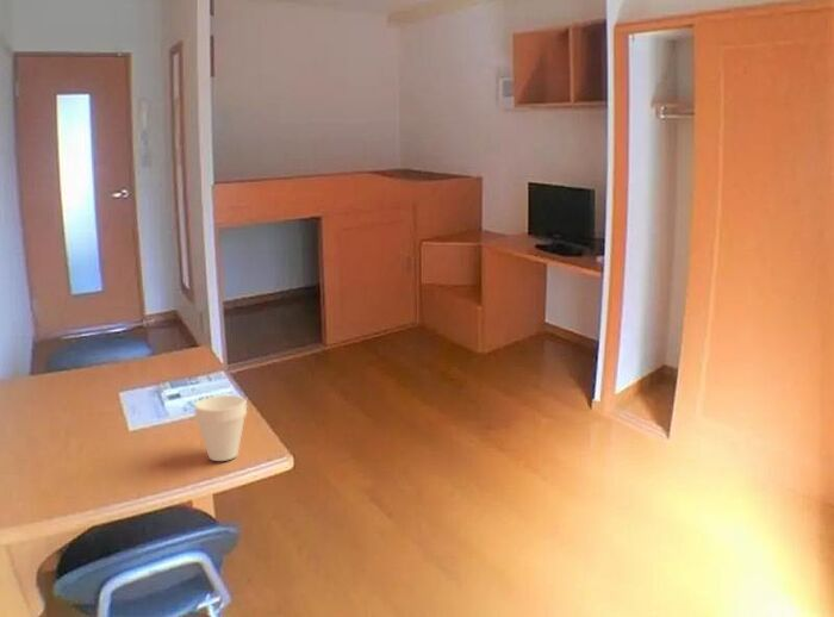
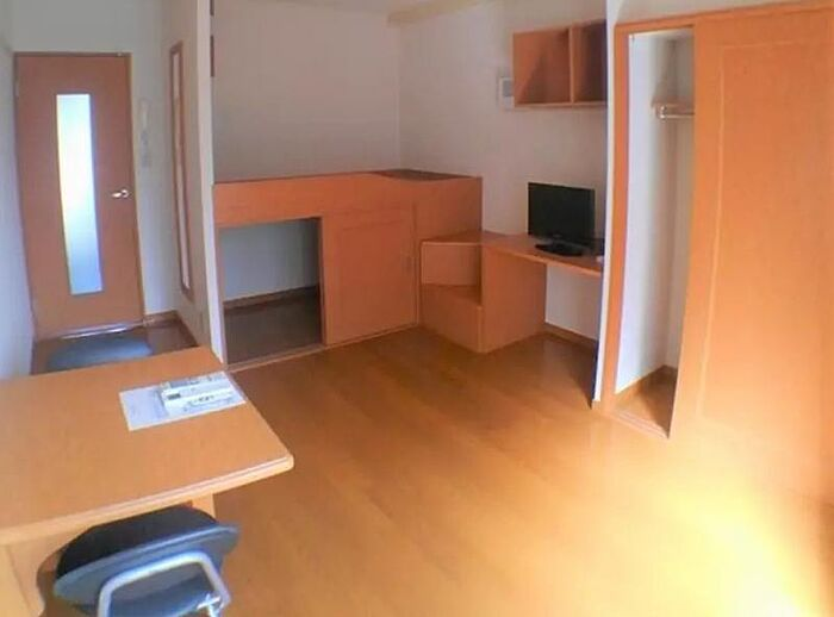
- cup (222, 429)
